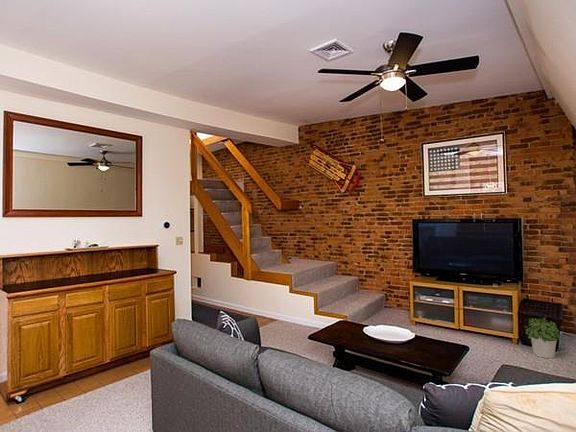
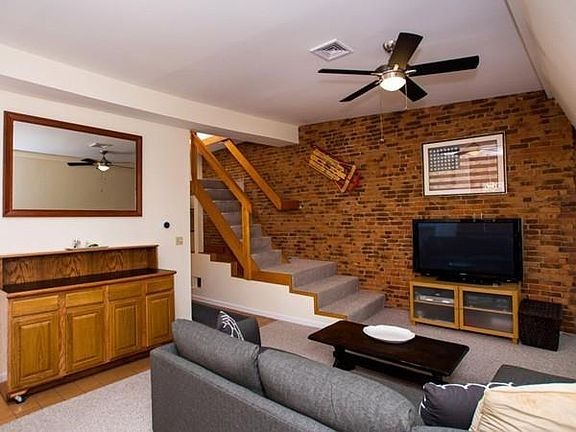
- potted plant (541, 336)
